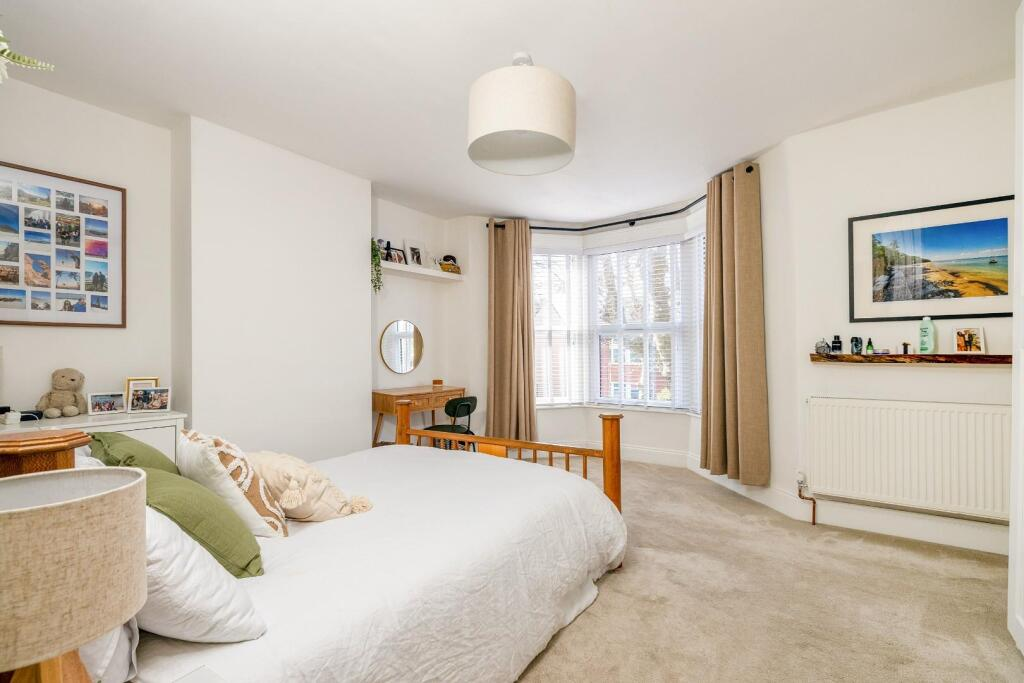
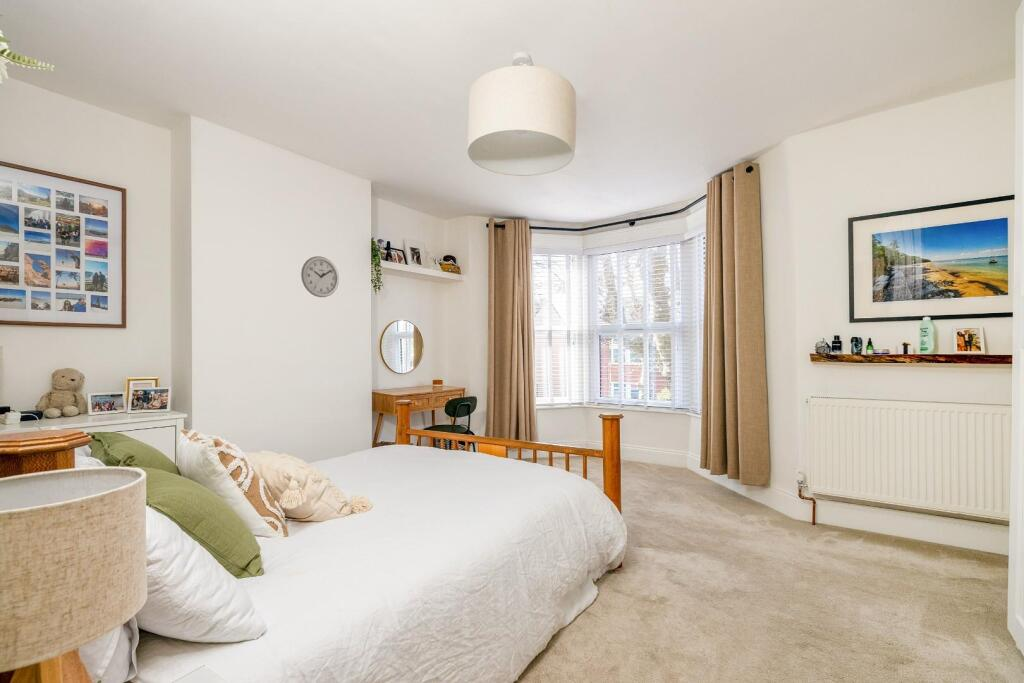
+ wall clock (321, 276)
